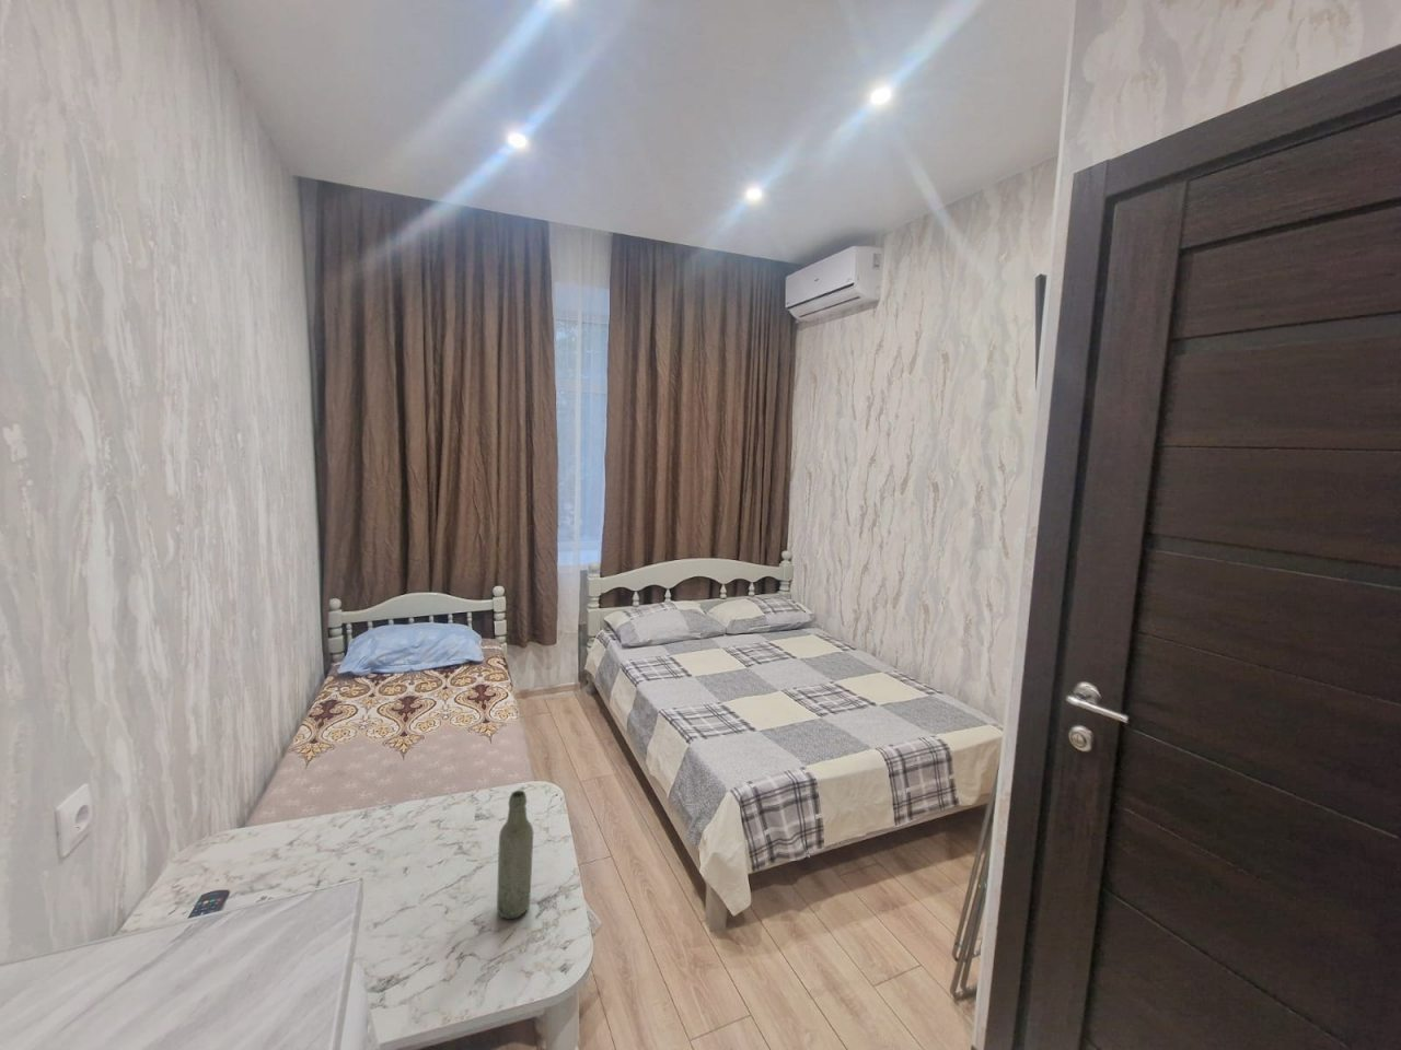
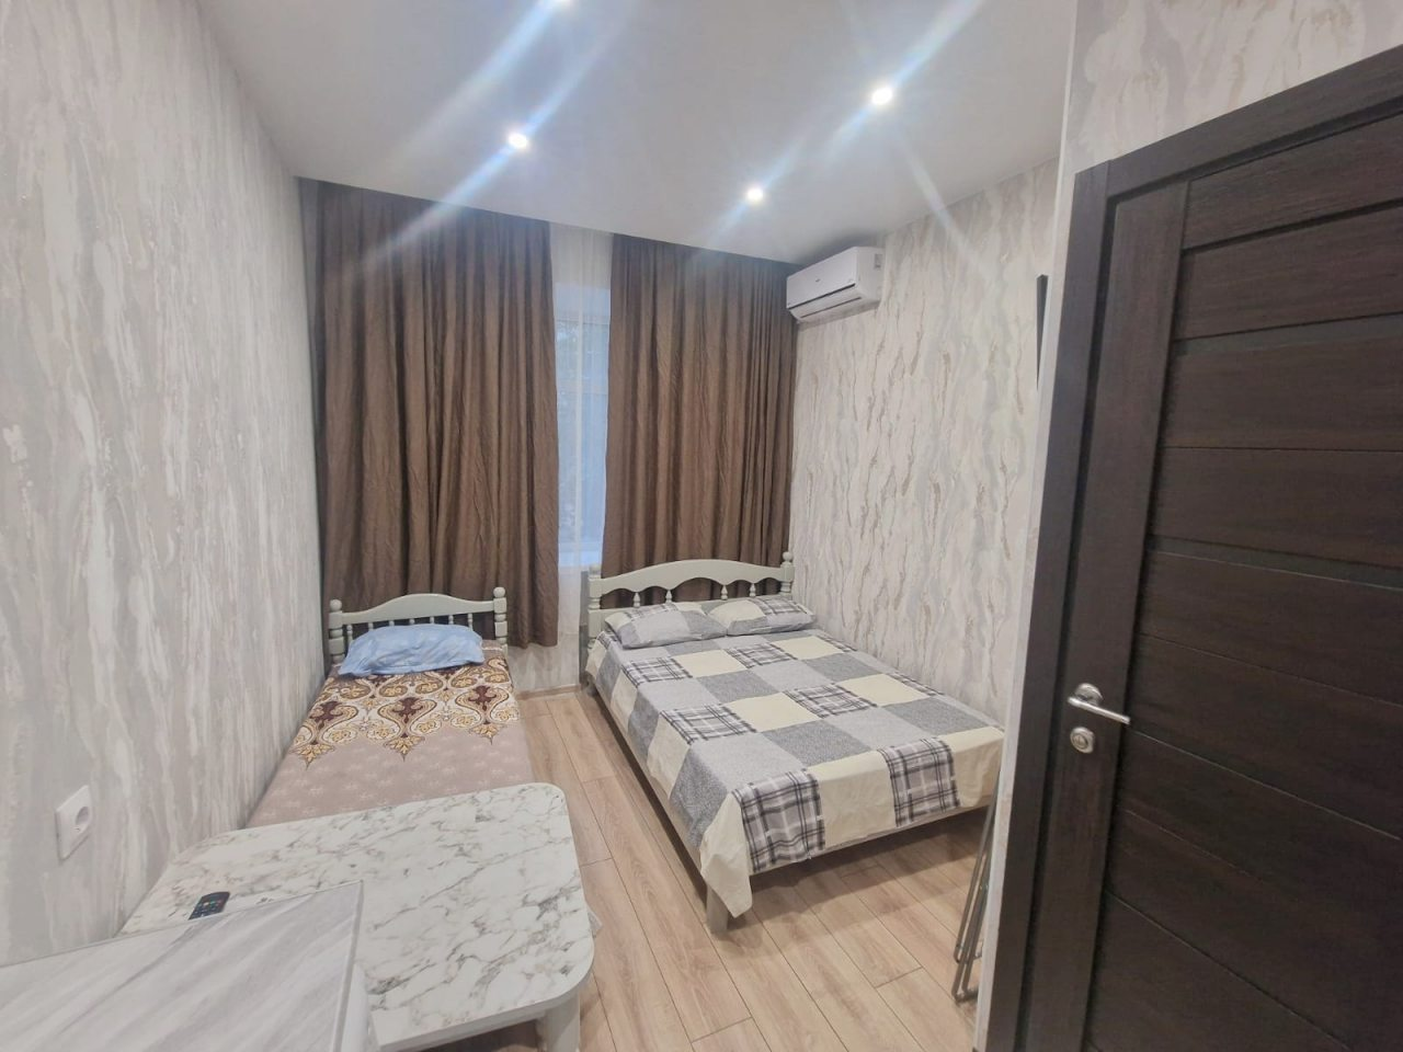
- bottle (514, 853)
